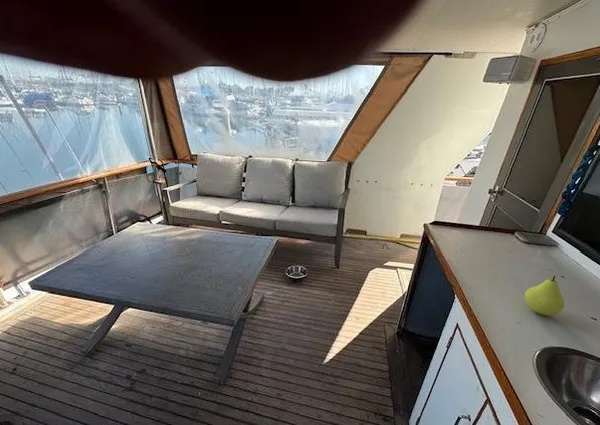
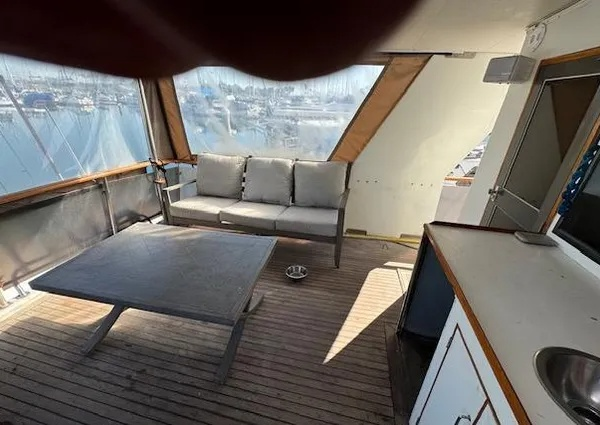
- fruit (546, 293)
